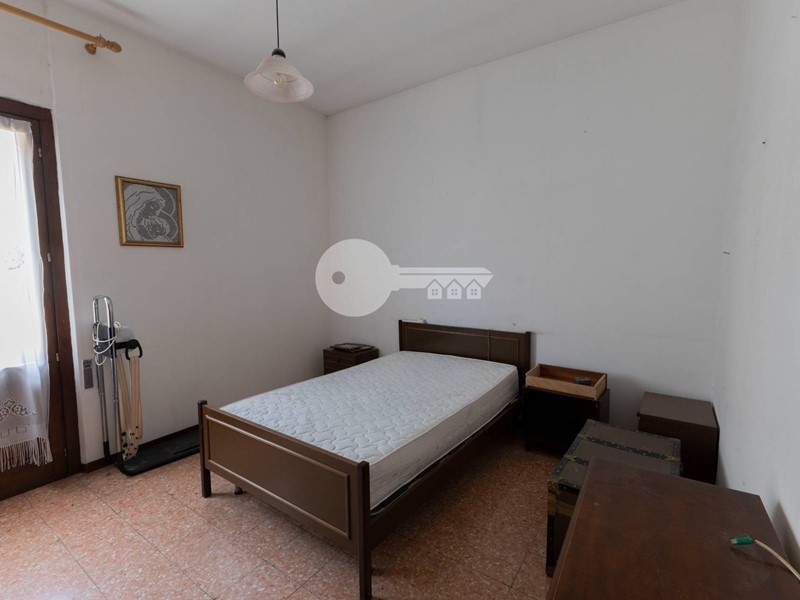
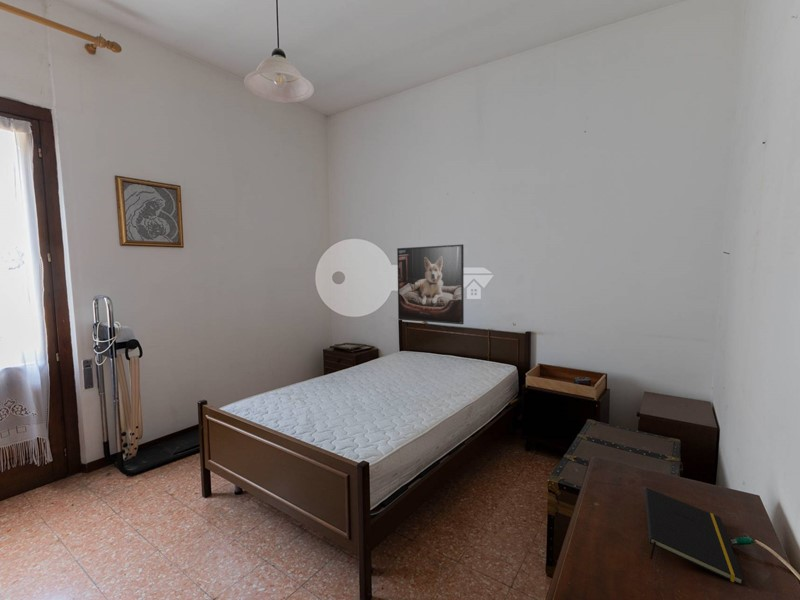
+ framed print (428, 284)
+ notepad (686, 529)
